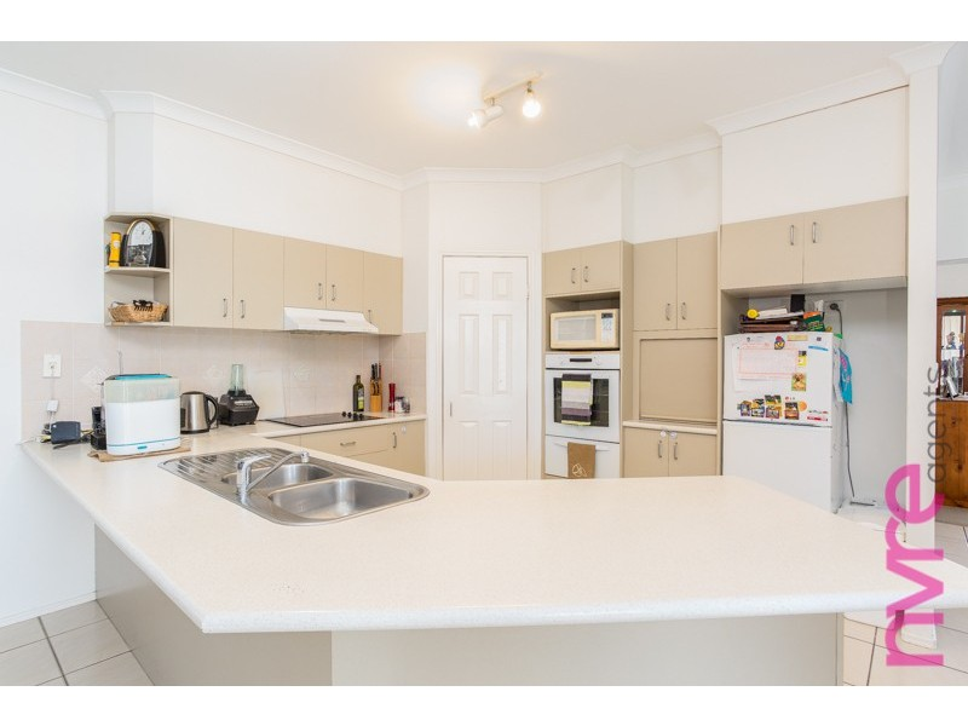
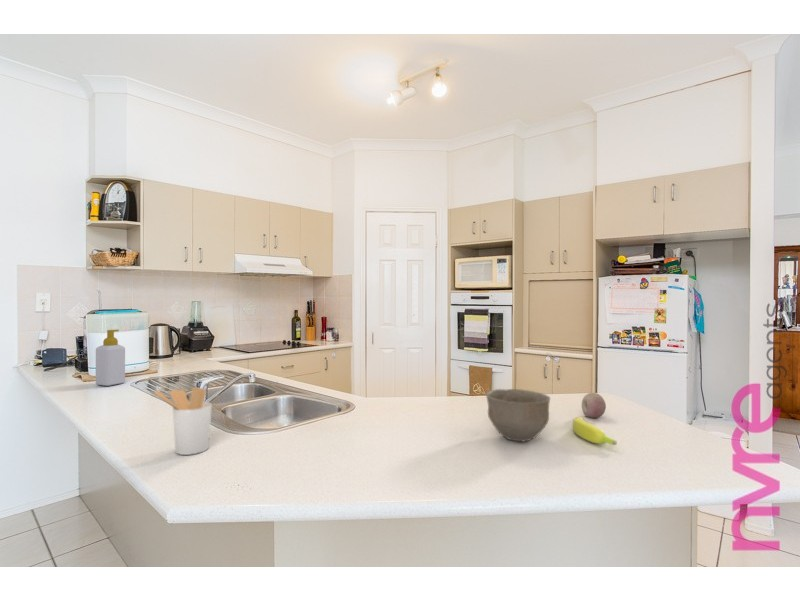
+ utensil holder (182, 418)
+ banana (592, 429)
+ bowl (517, 416)
+ soap bottle (110, 357)
+ fruit (593, 404)
